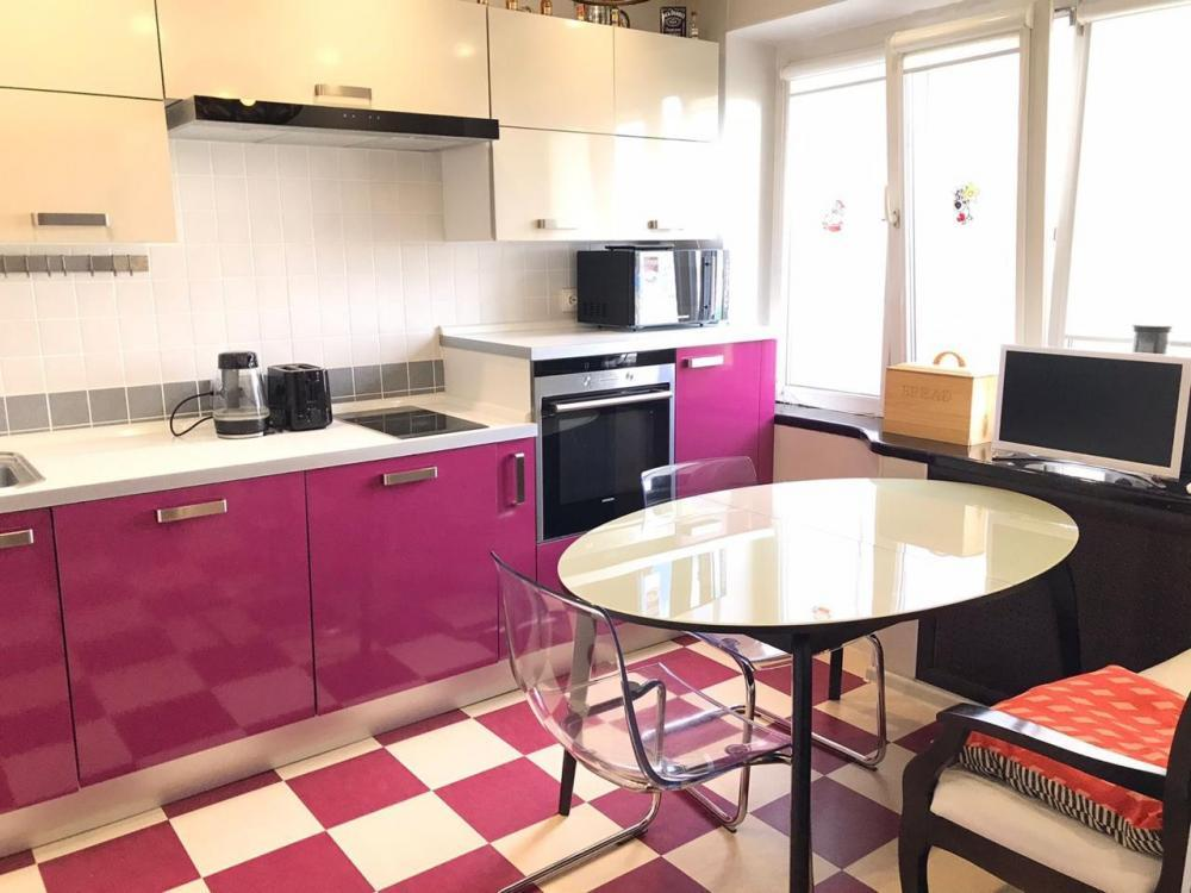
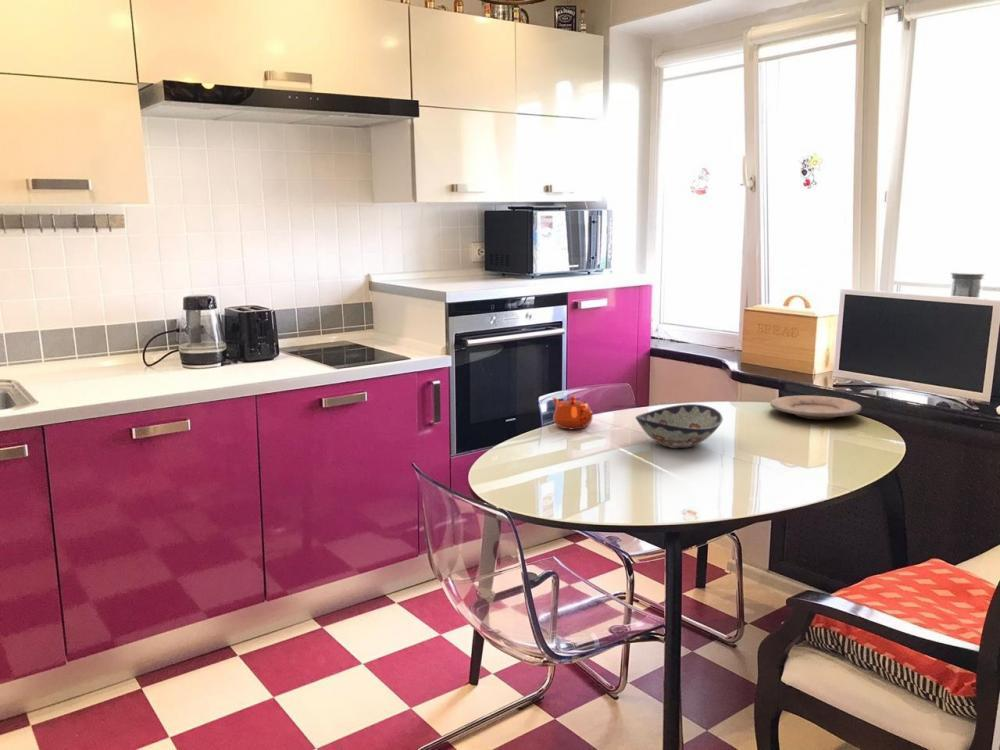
+ decorative bowl (678, 428)
+ plate (814, 409)
+ teapot (571, 411)
